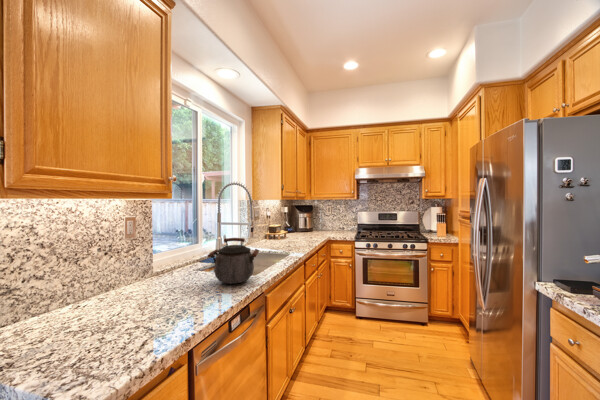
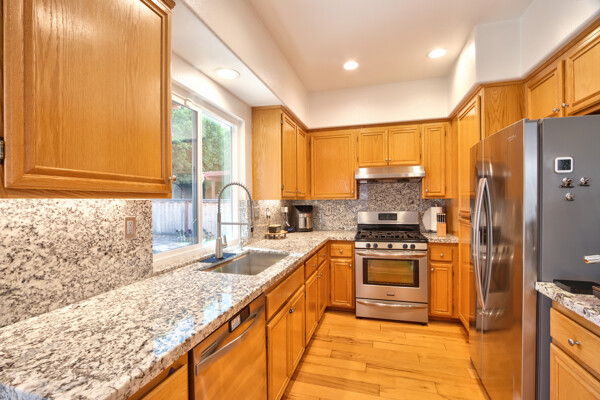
- kettle (234, 259)
